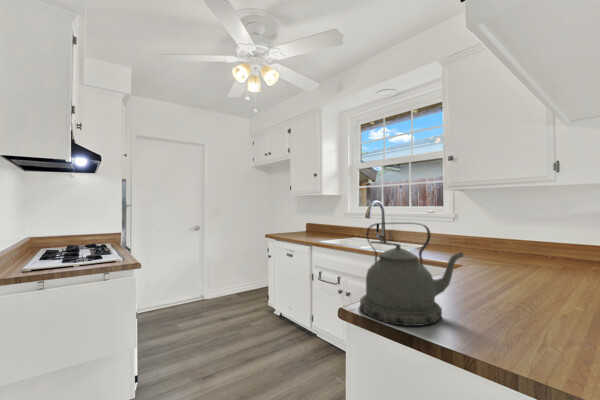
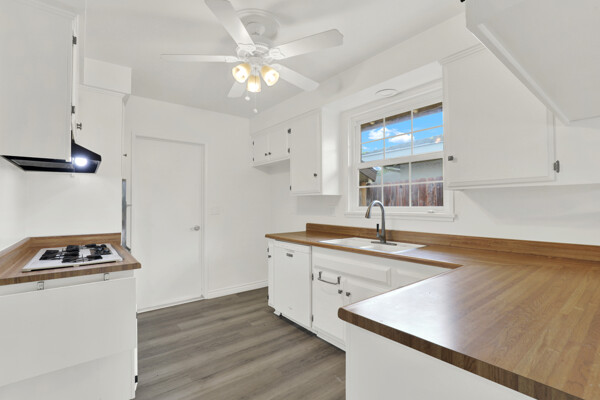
- kettle (402, 265)
